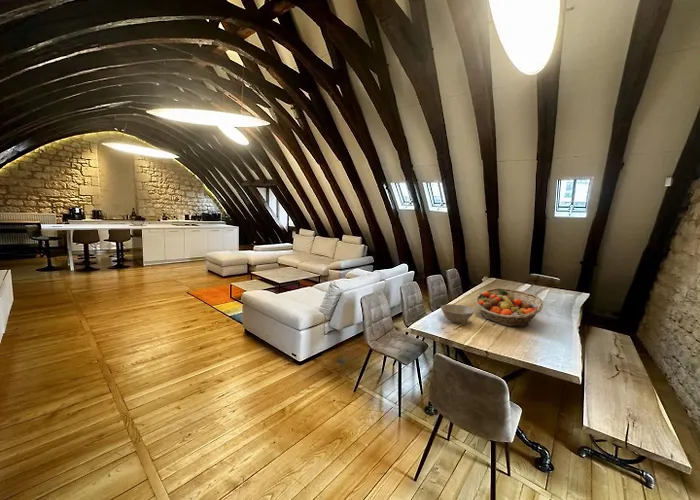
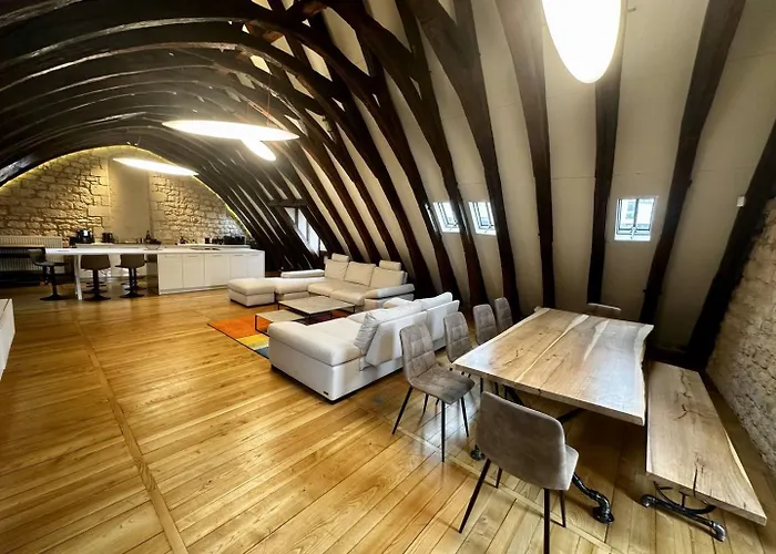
- bowl (456, 314)
- fruit basket (506, 306)
